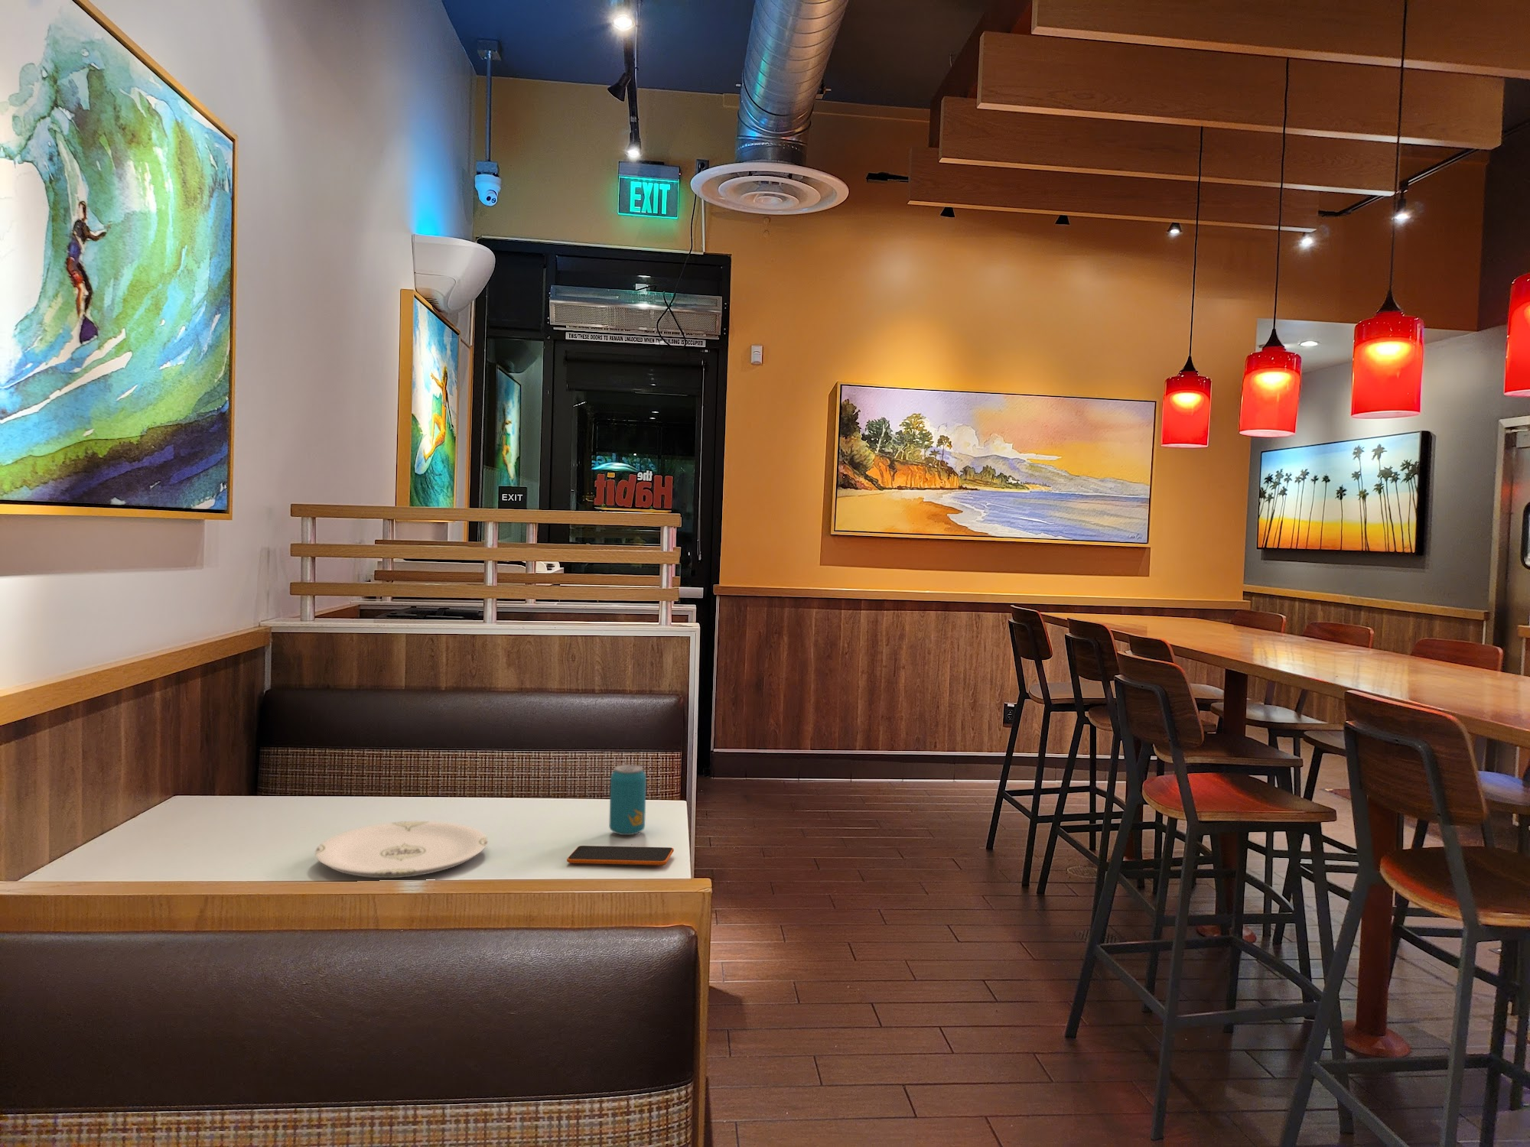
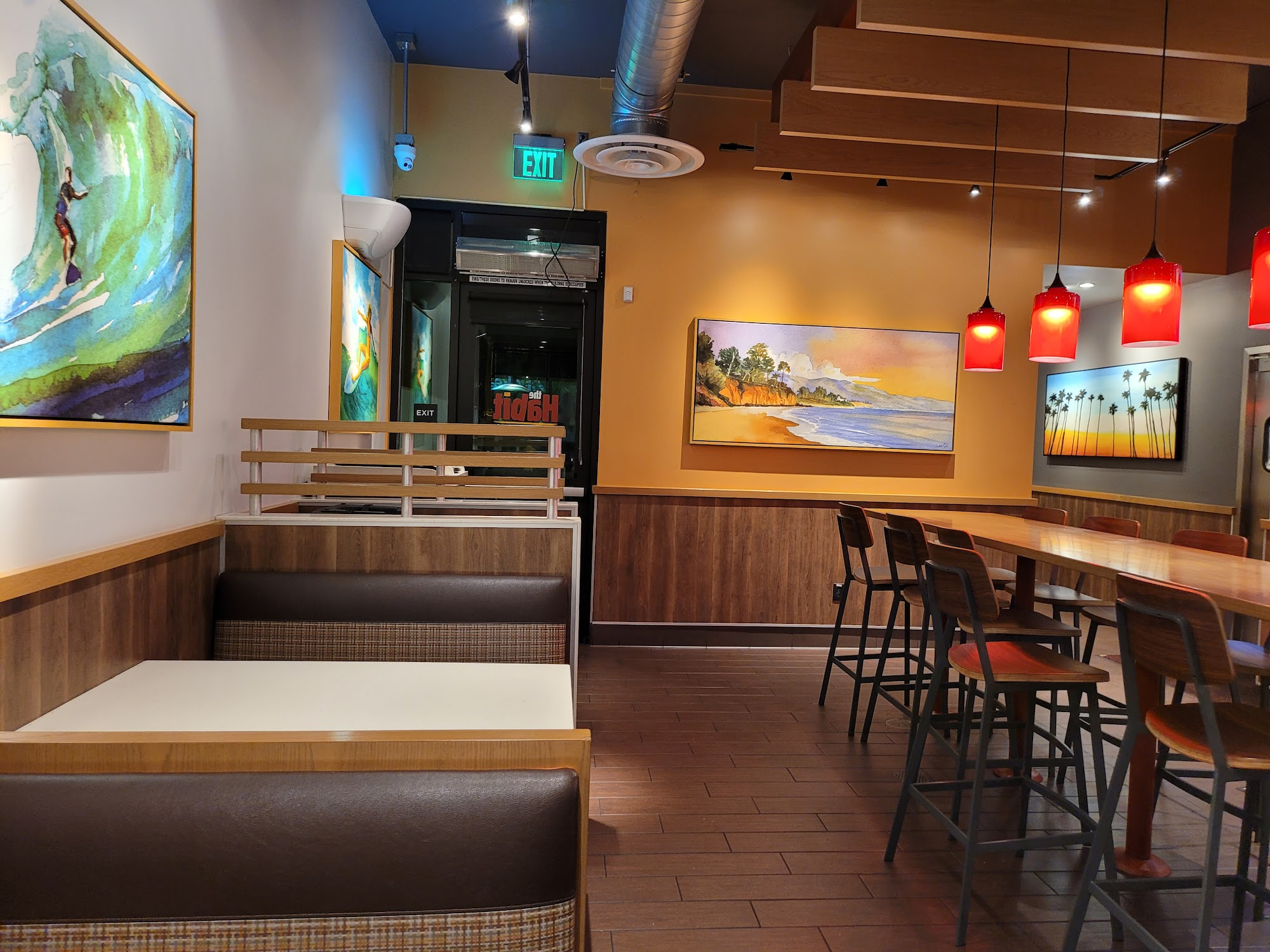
- smartphone (620, 855)
- beverage can (628, 800)
- plate (404, 851)
